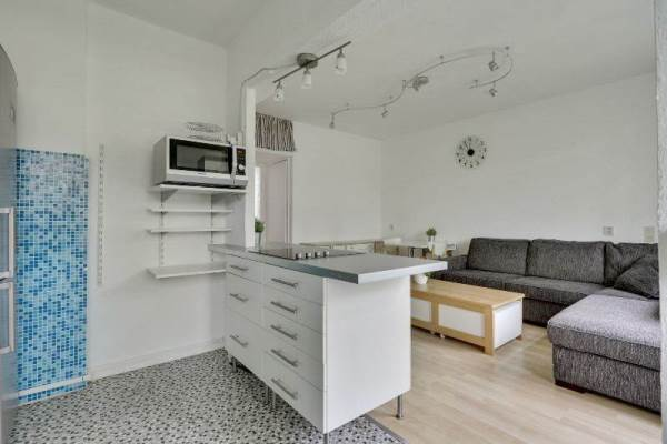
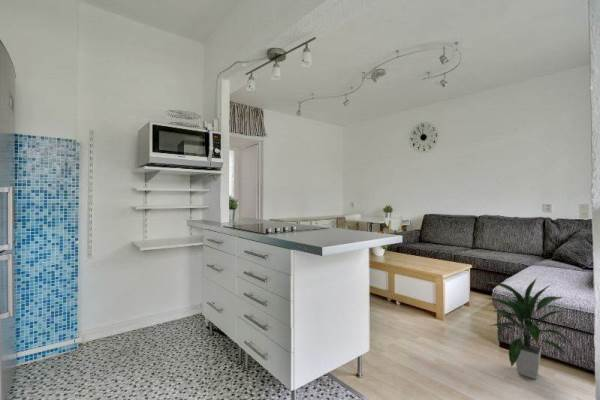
+ indoor plant (523, 325)
